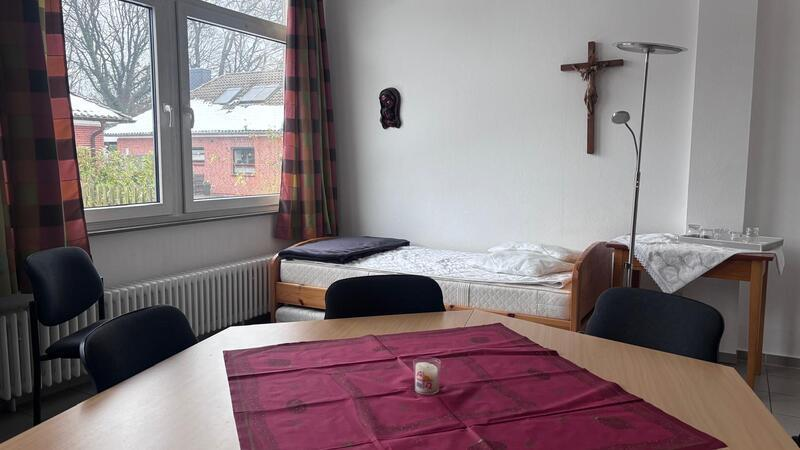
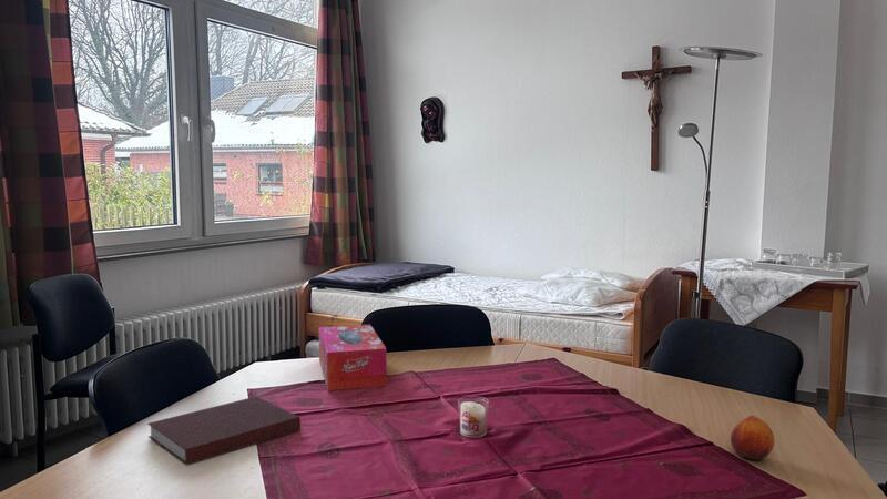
+ tissue box (350, 354)
+ fruit (752, 437)
+ notebook (225, 427)
